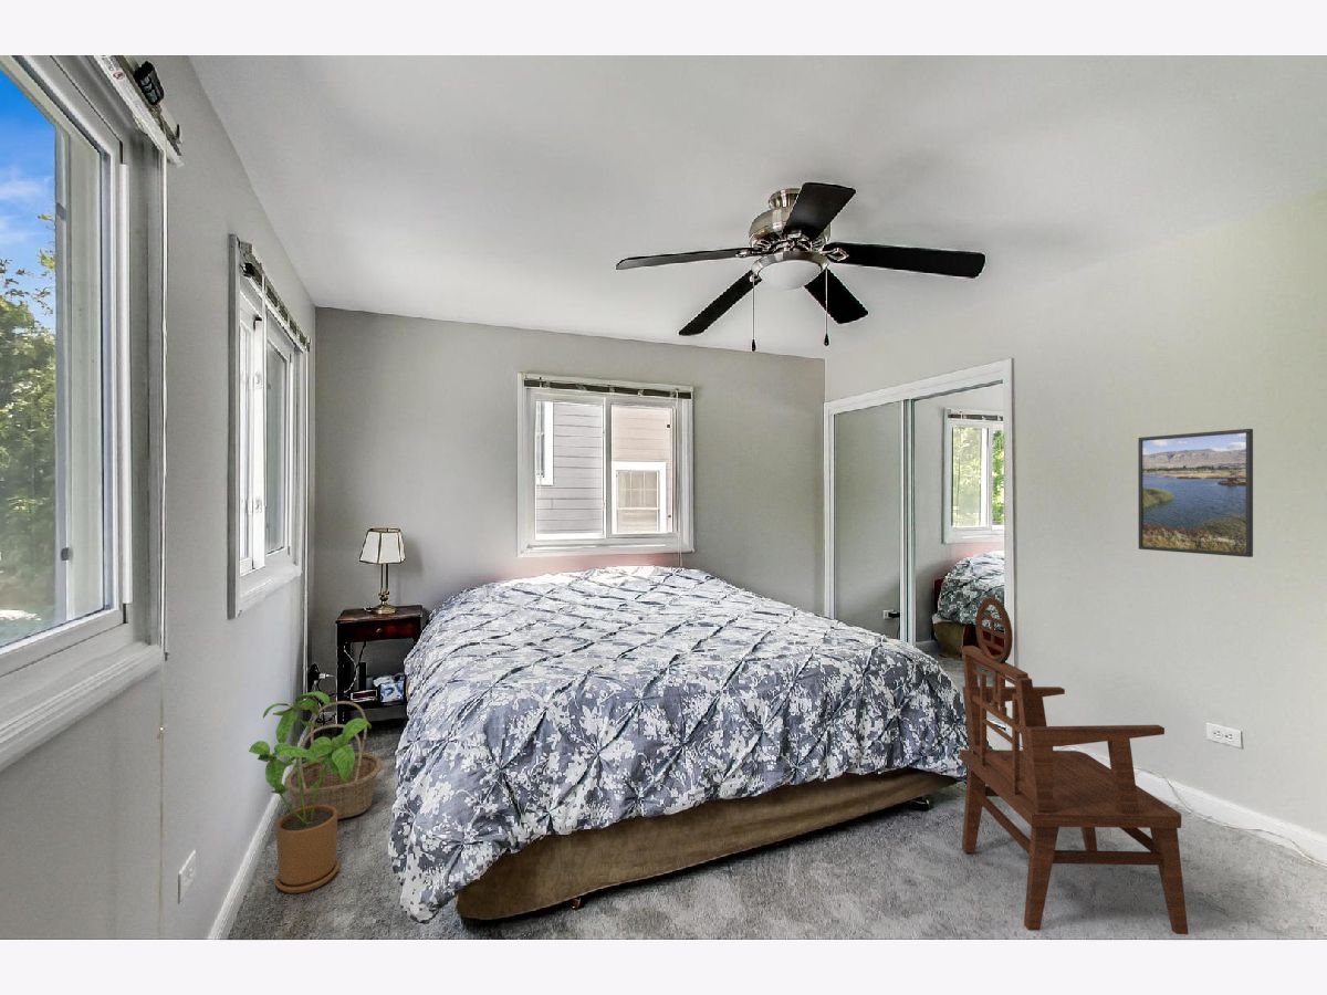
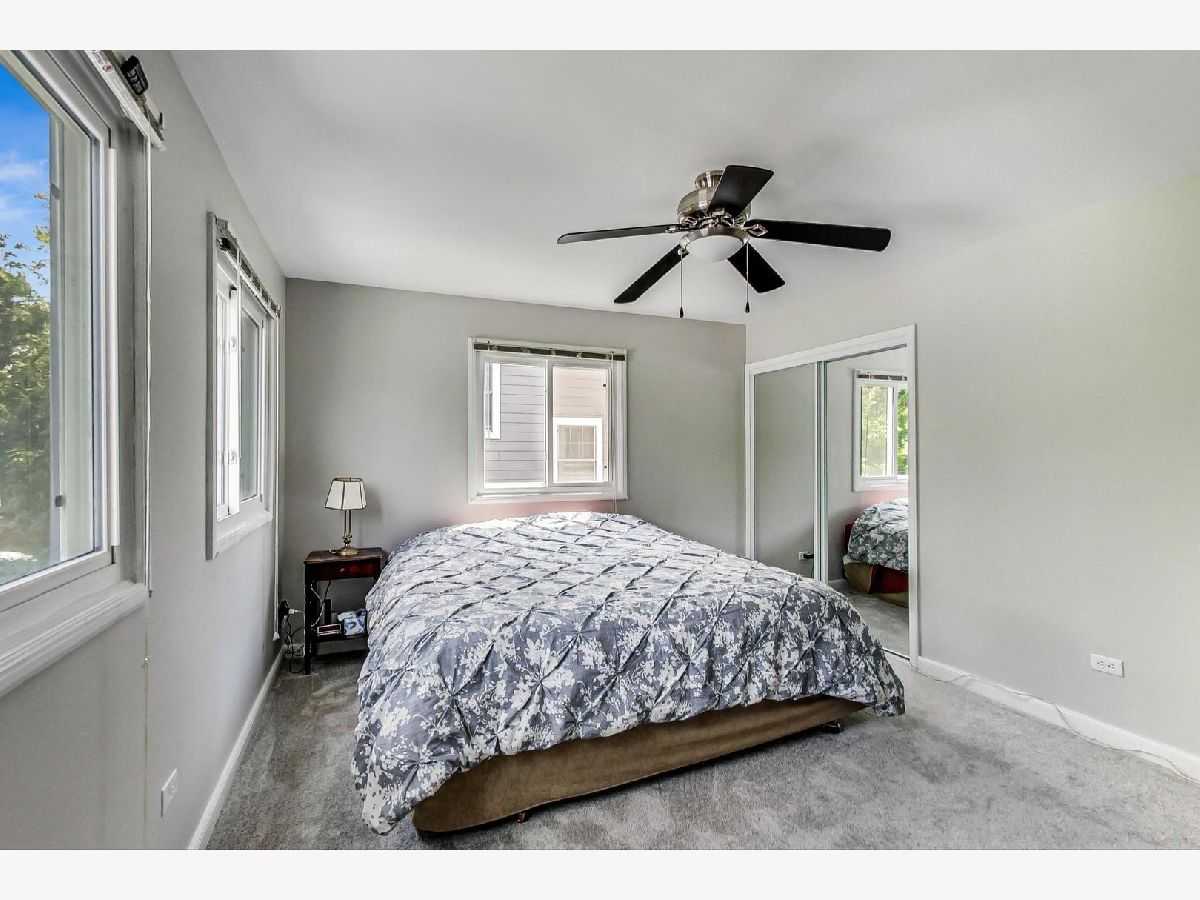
- armchair (1063, 743)
- house plant (314, 785)
- basket (327, 765)
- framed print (1191, 493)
